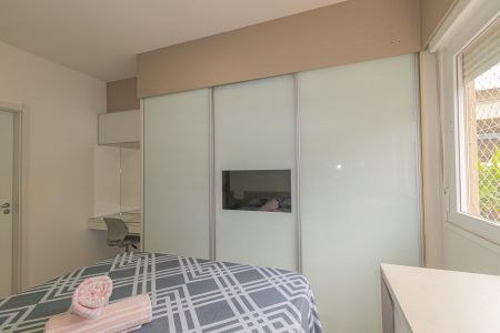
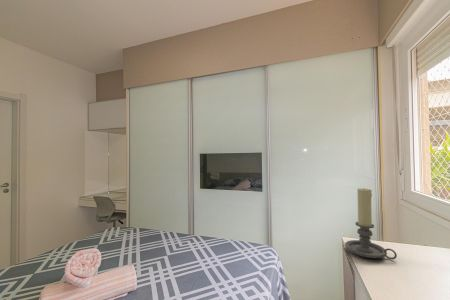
+ candle holder (368, 221)
